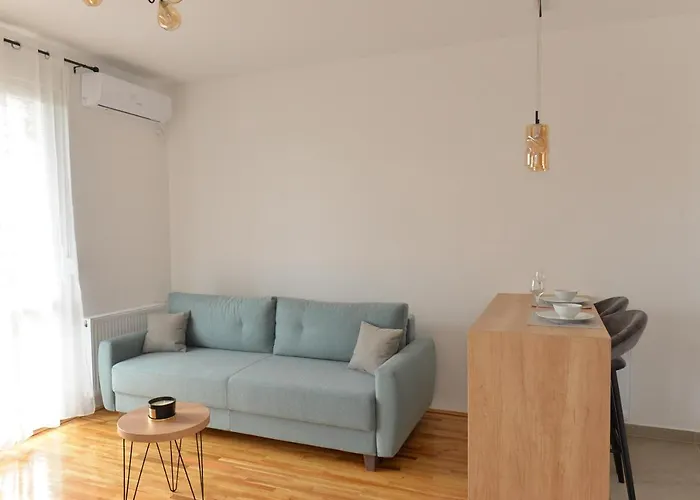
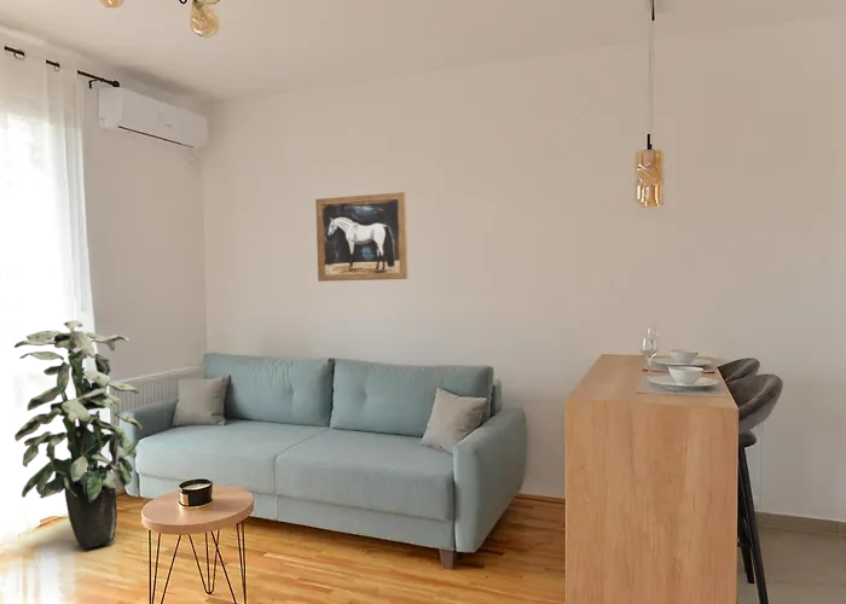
+ indoor plant (79, 432)
+ wall art (360, 238)
